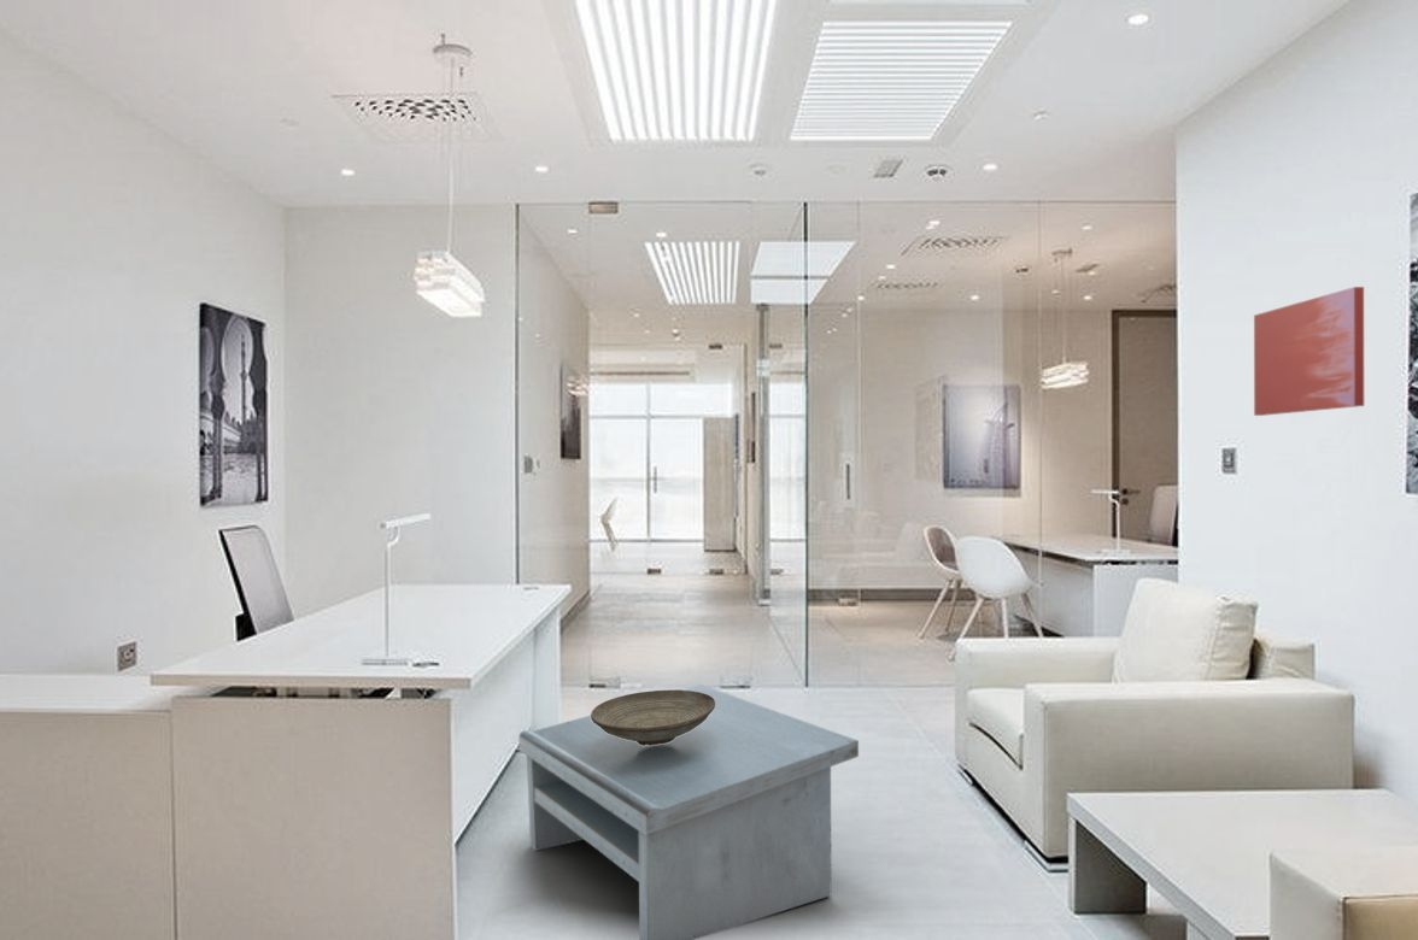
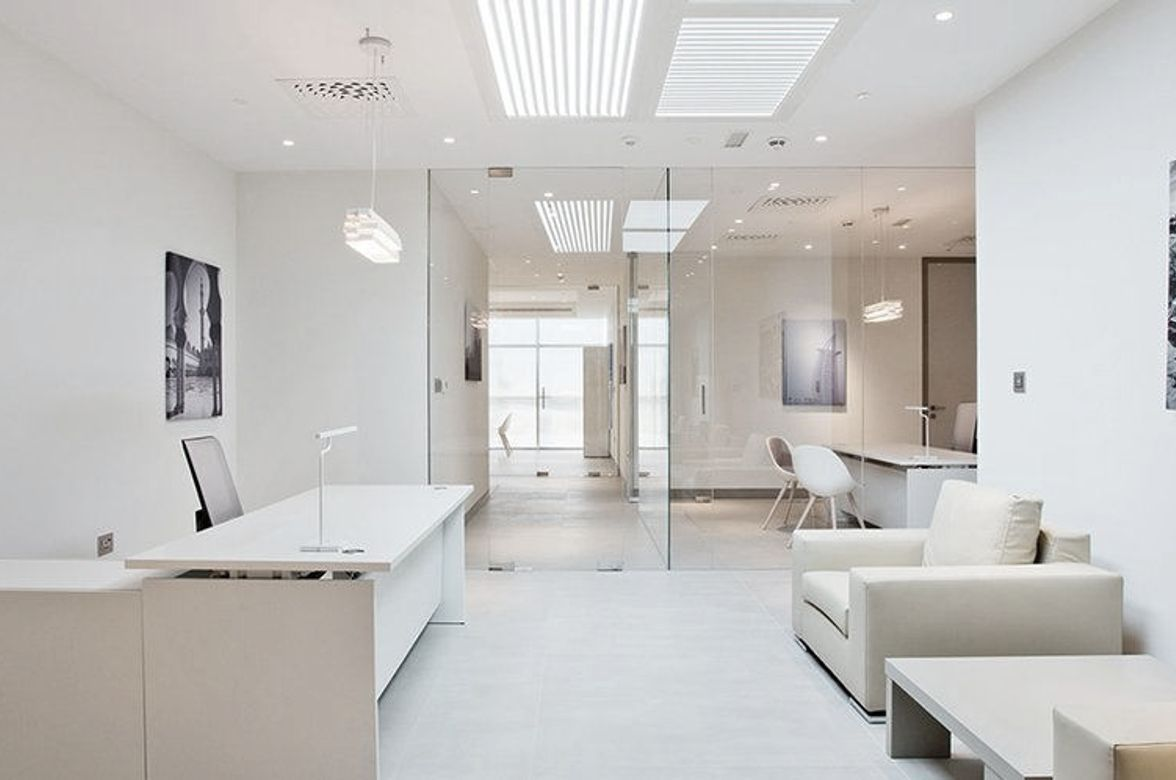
- decorative bowl (656, 719)
- coffee table (679, 795)
- wall art (1303, 357)
